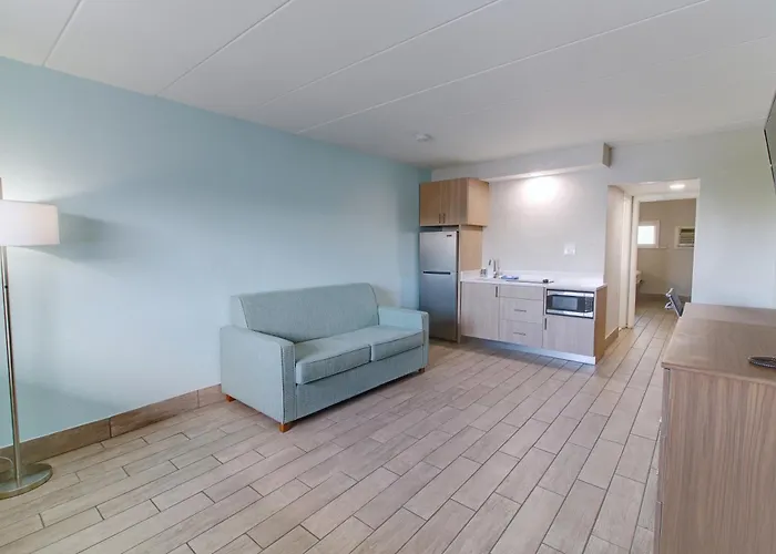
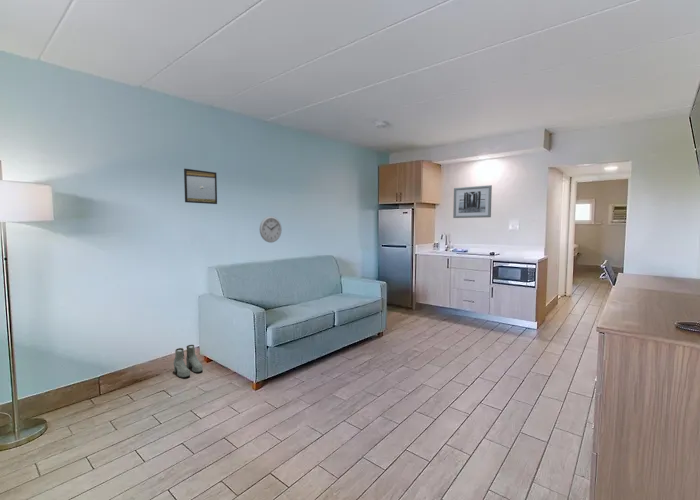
+ wall clock (271, 229)
+ boots (187, 359)
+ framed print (201, 187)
+ wall art (471, 202)
